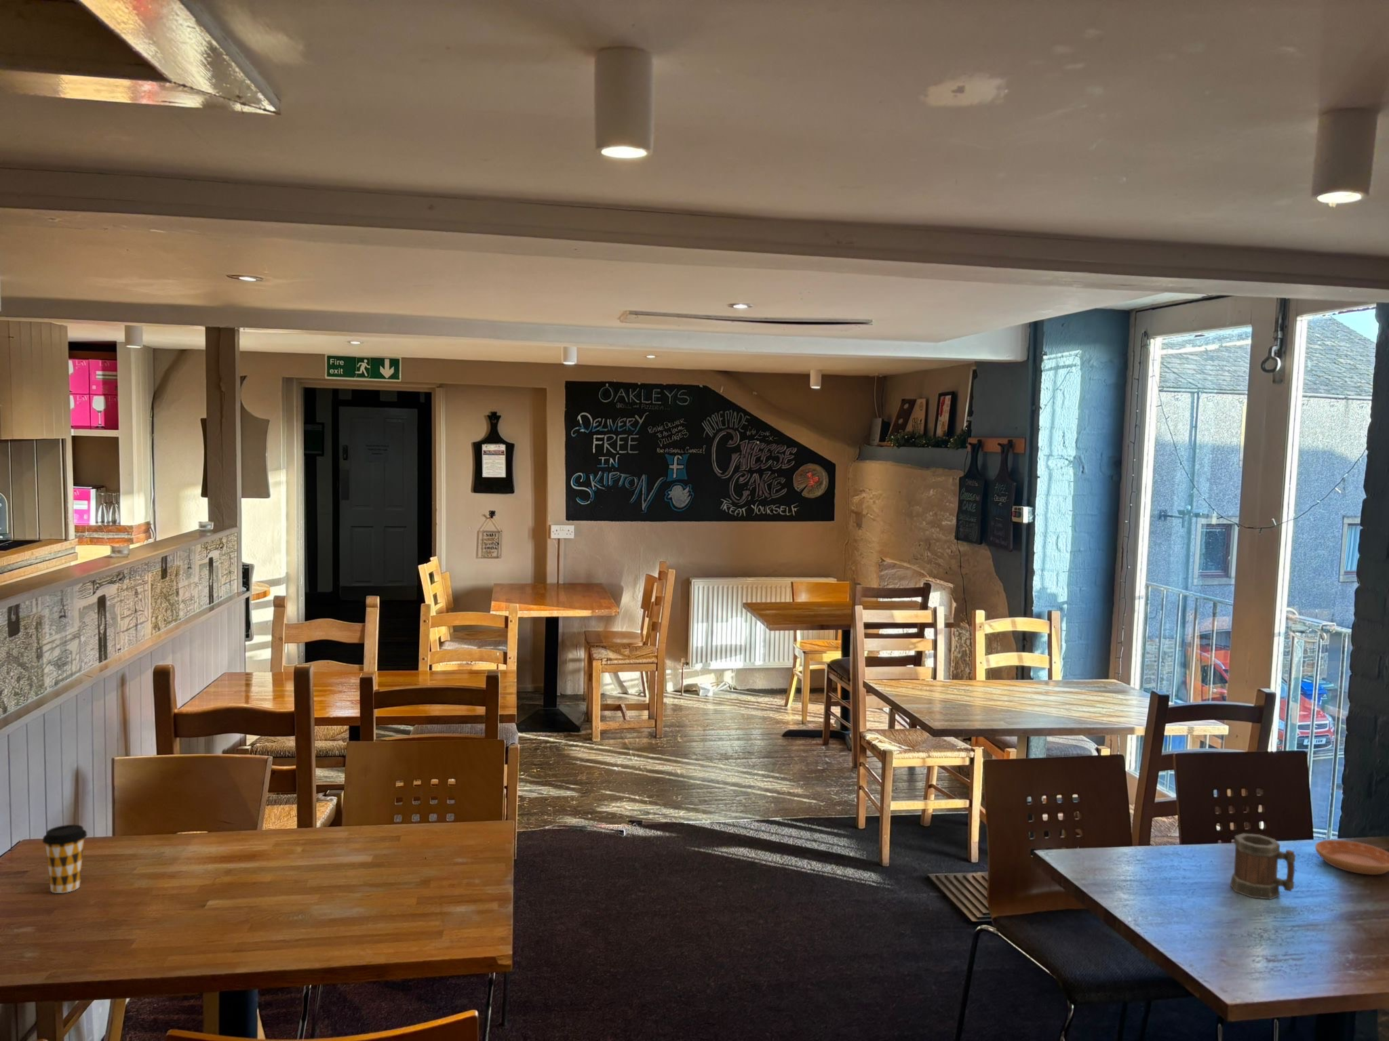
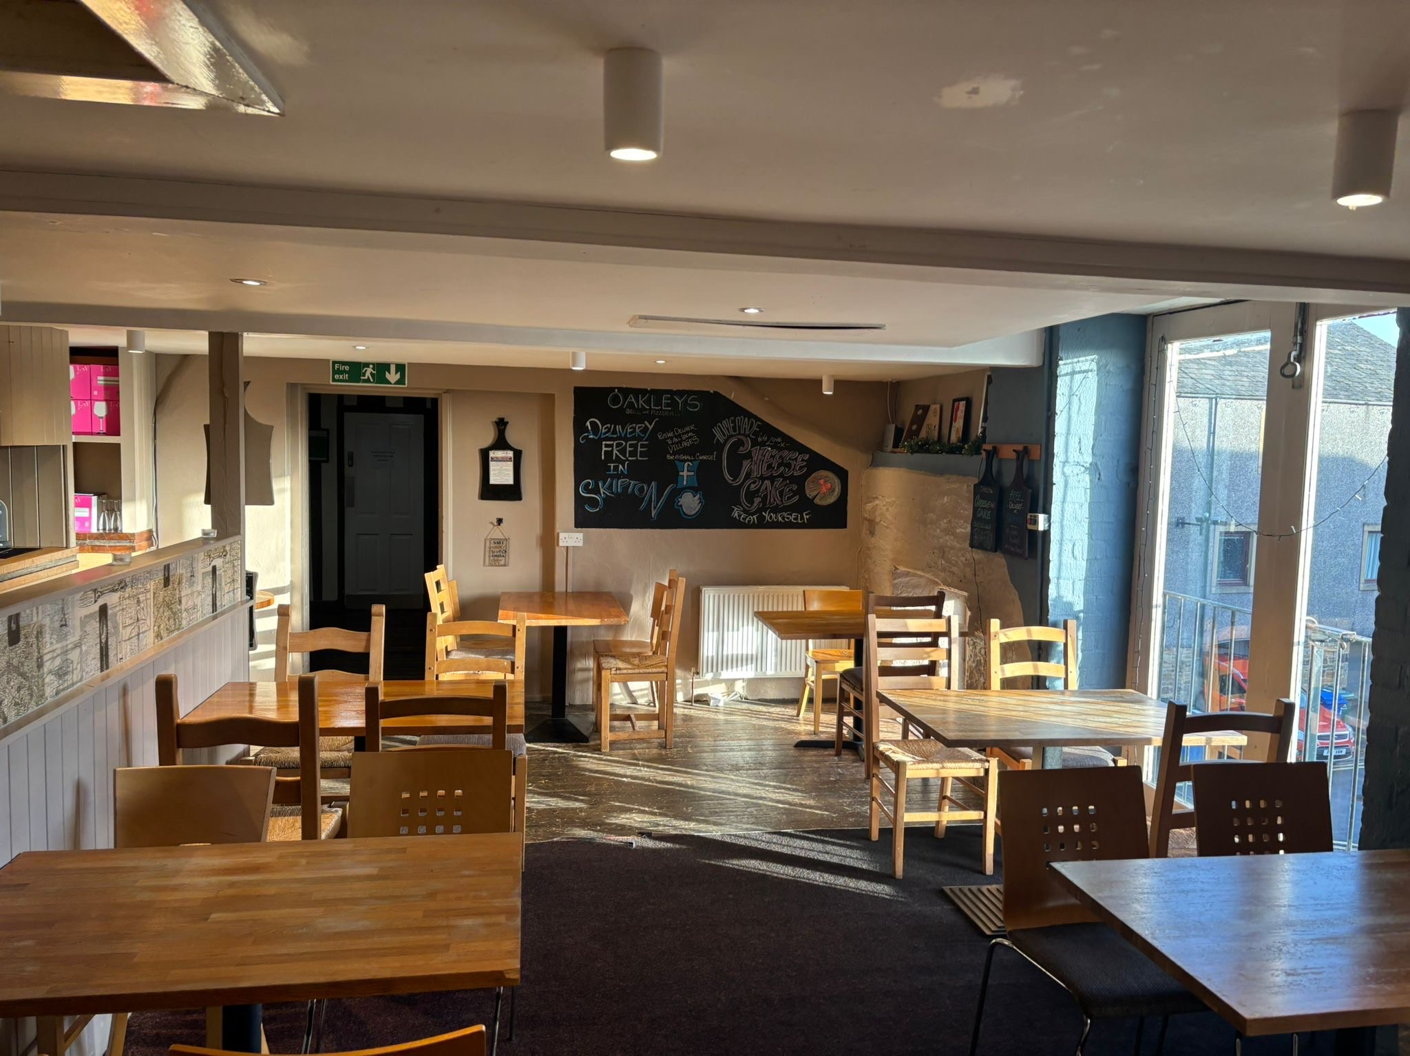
- coffee cup (66, 858)
- mug (1262, 866)
- saucer (1355, 858)
